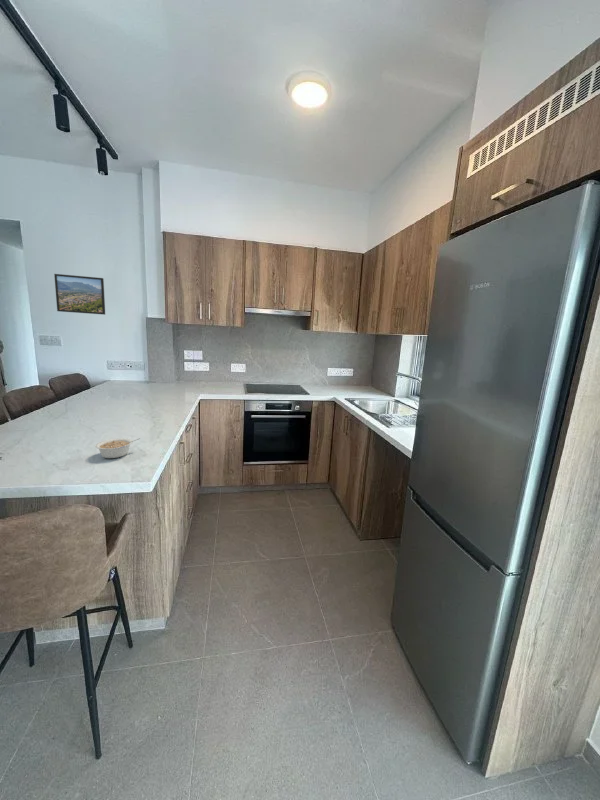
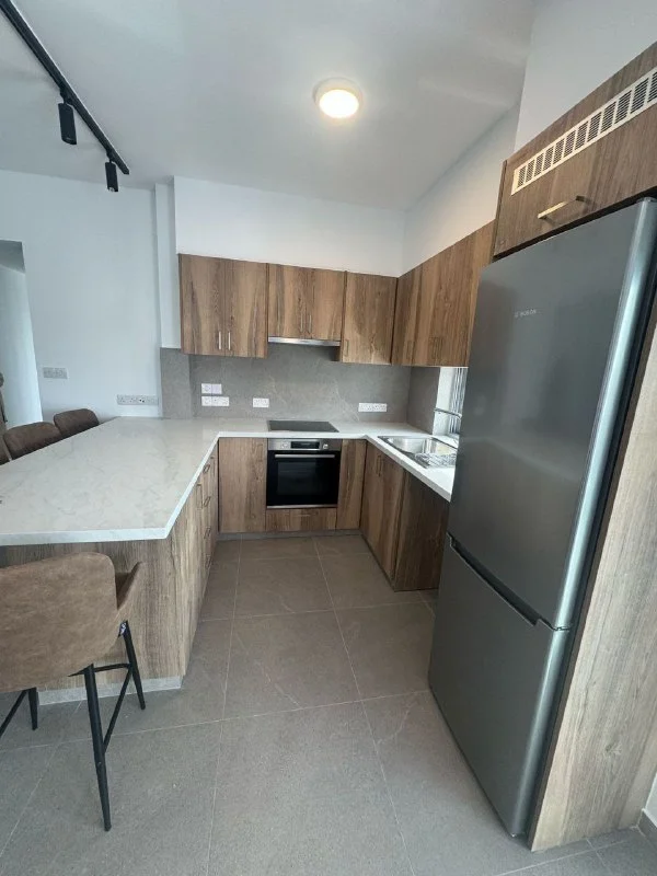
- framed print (80, 294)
- legume (116, 447)
